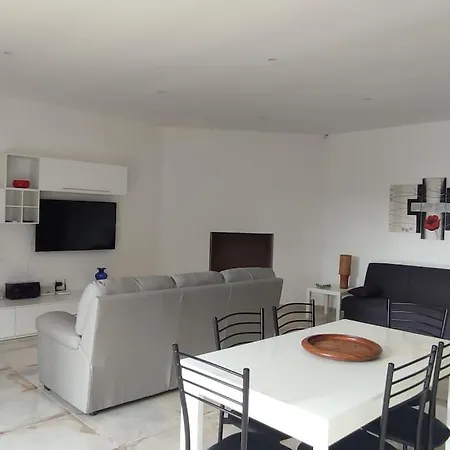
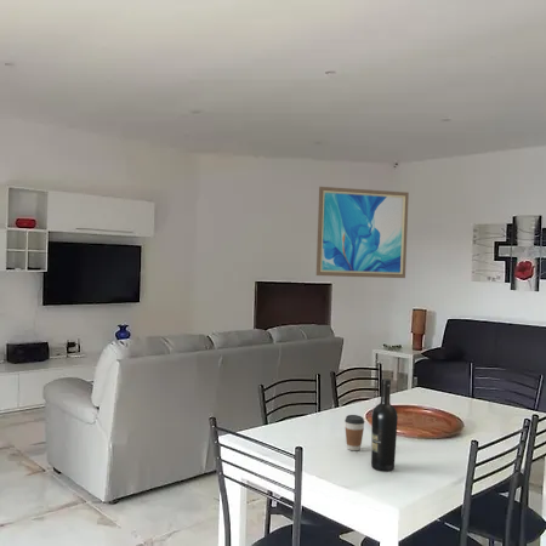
+ coffee cup (353, 432)
+ wall art (363, 233)
+ wine bottle (383, 423)
